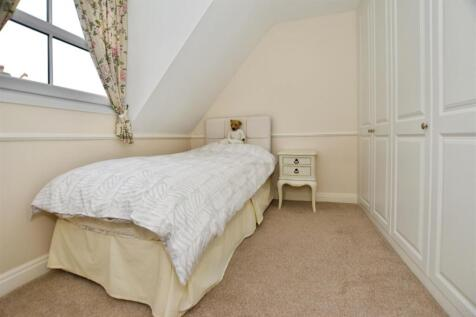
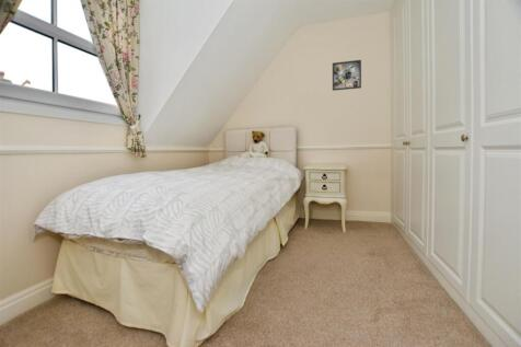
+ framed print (346, 74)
